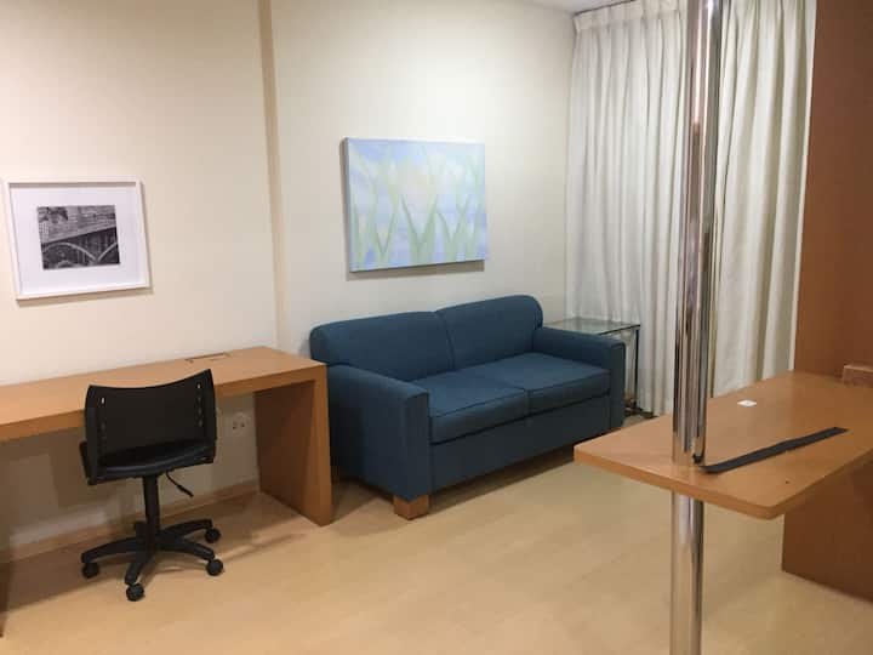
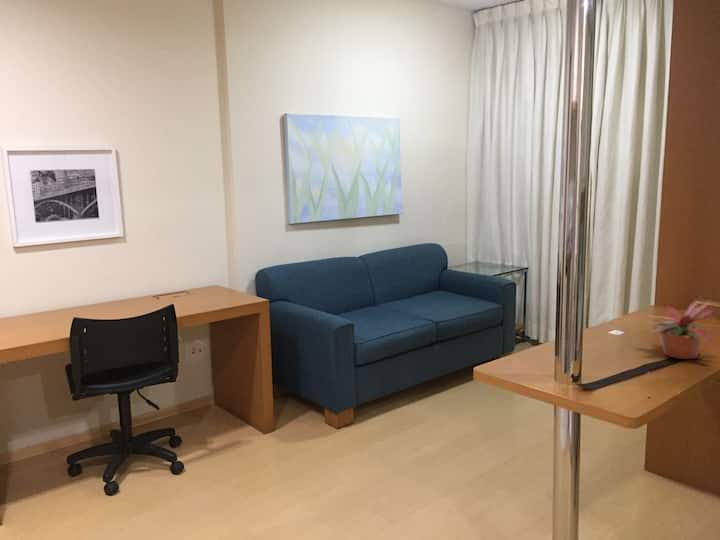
+ potted plant (683, 323)
